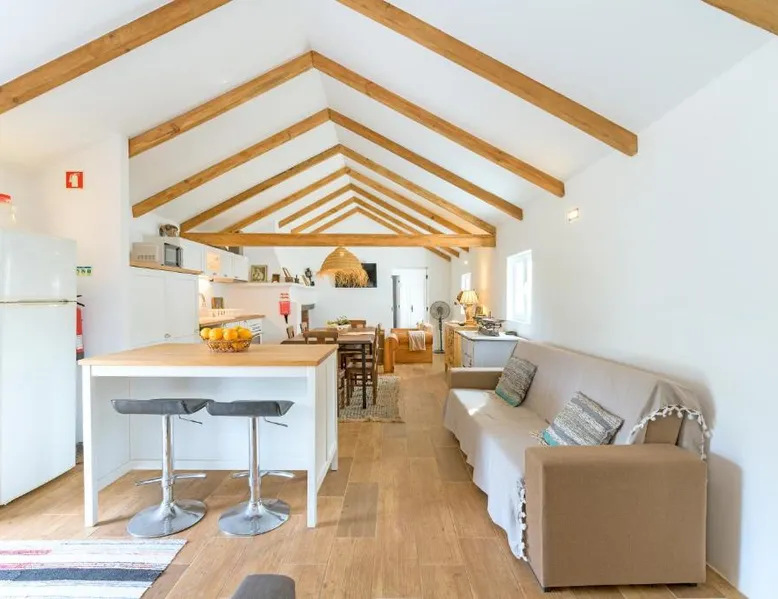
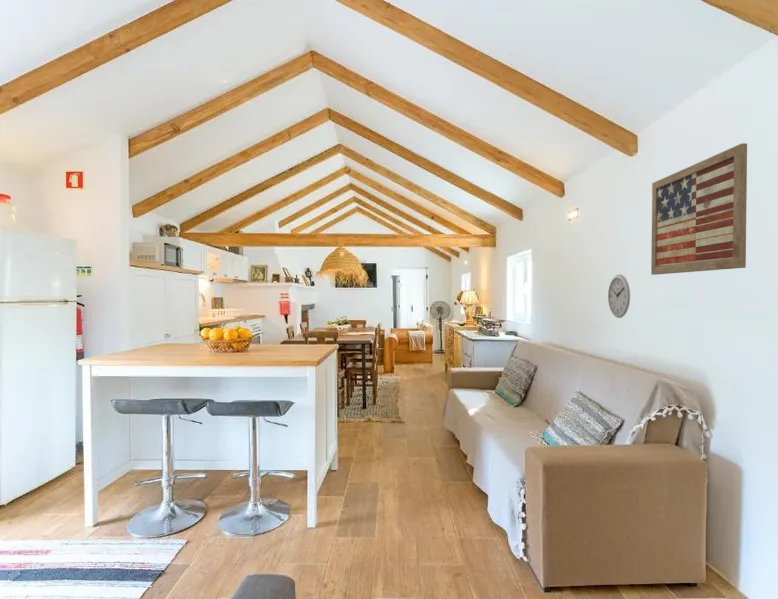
+ wall clock (617, 296)
+ wall art (691, 219)
